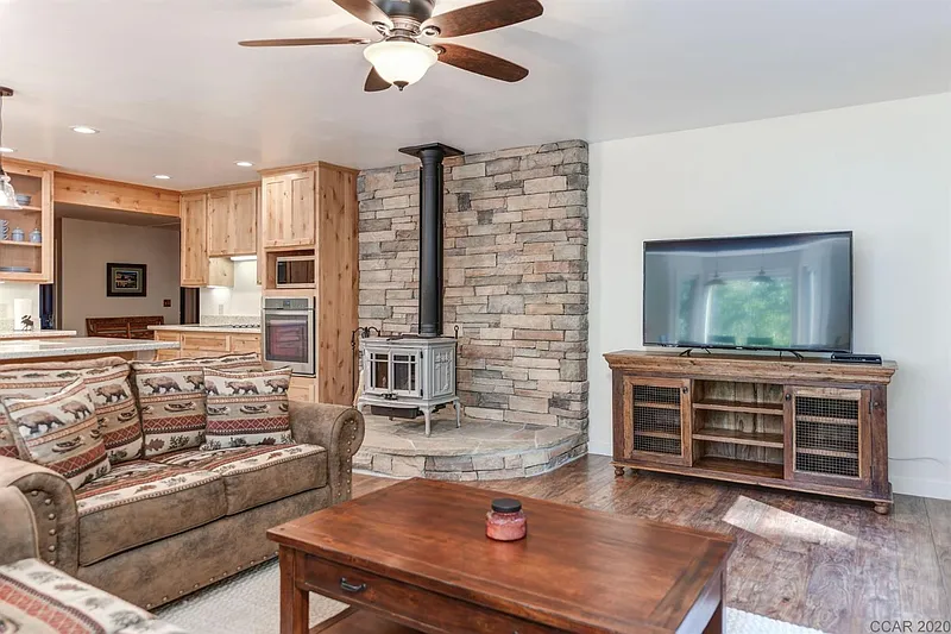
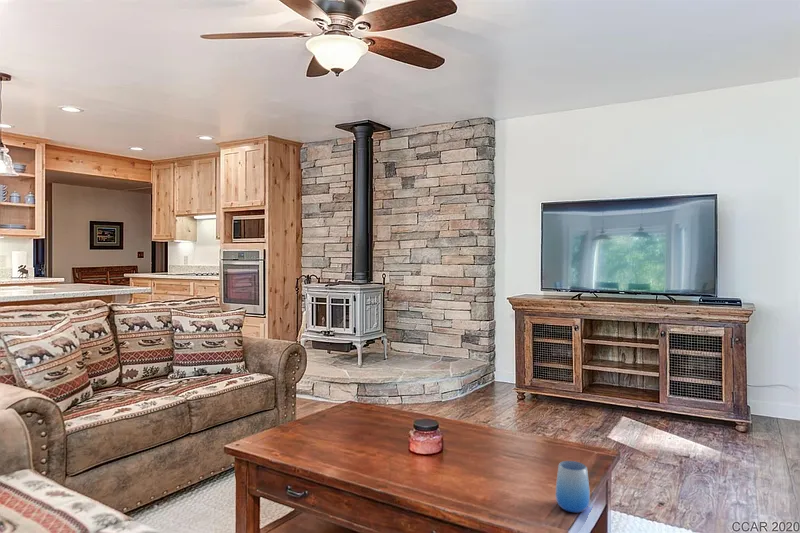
+ cup (572, 486)
